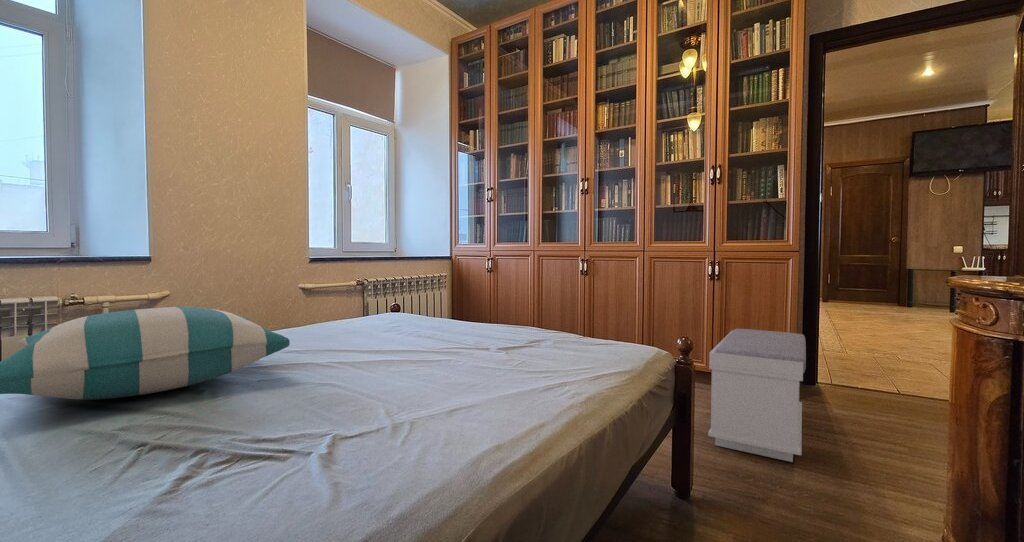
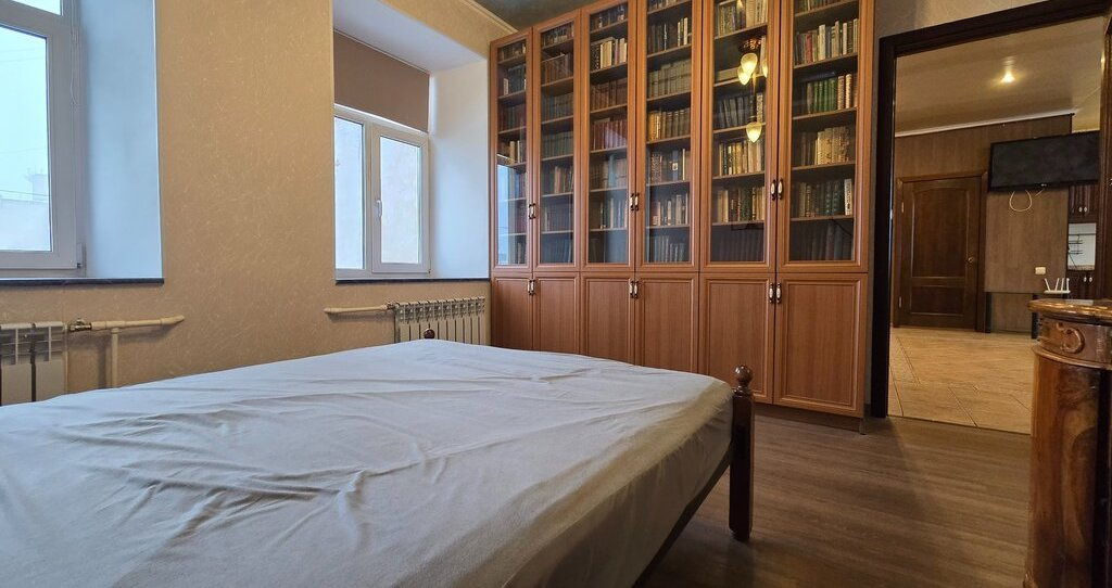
- pillow (151, 345)
- bench (761, 384)
